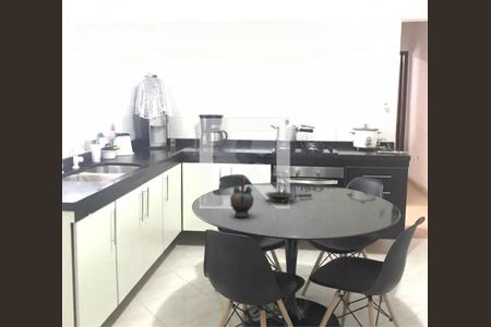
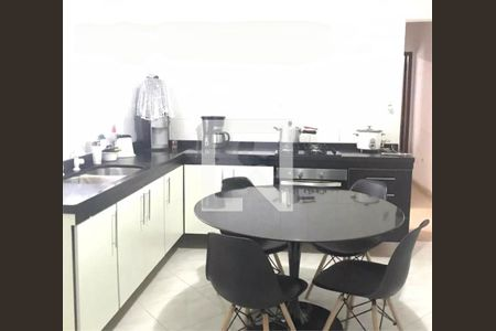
- teapot (241, 196)
- terrarium (279, 178)
